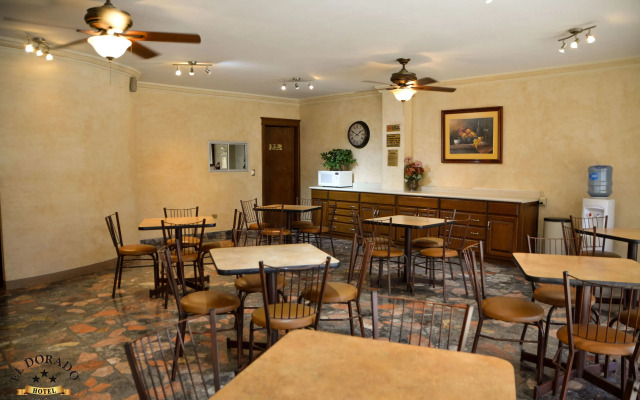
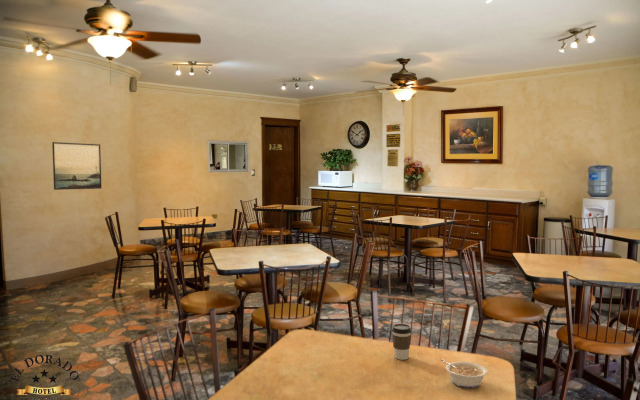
+ coffee cup (401, 341)
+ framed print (77, 166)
+ legume (464, 374)
